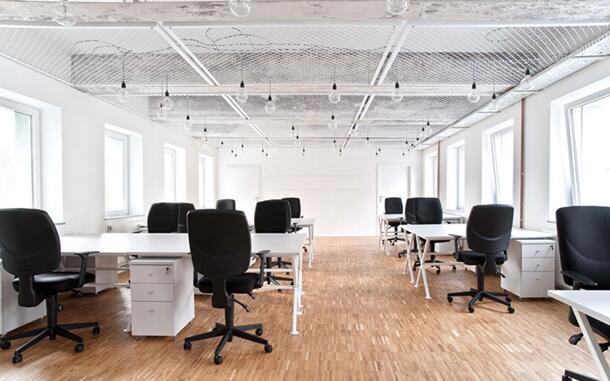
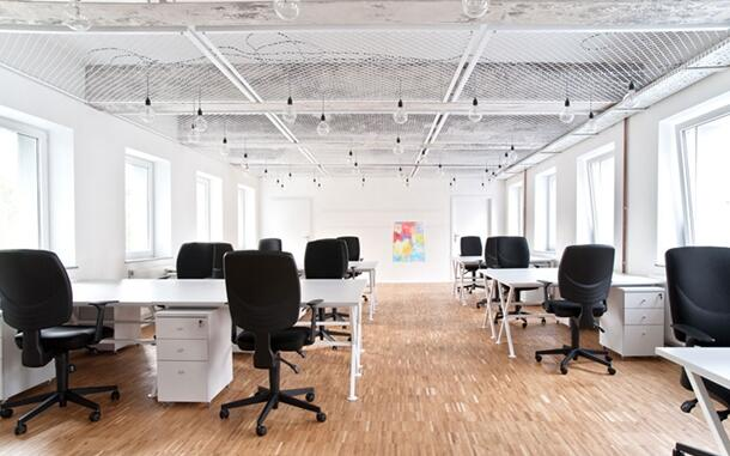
+ wall art (408, 241)
